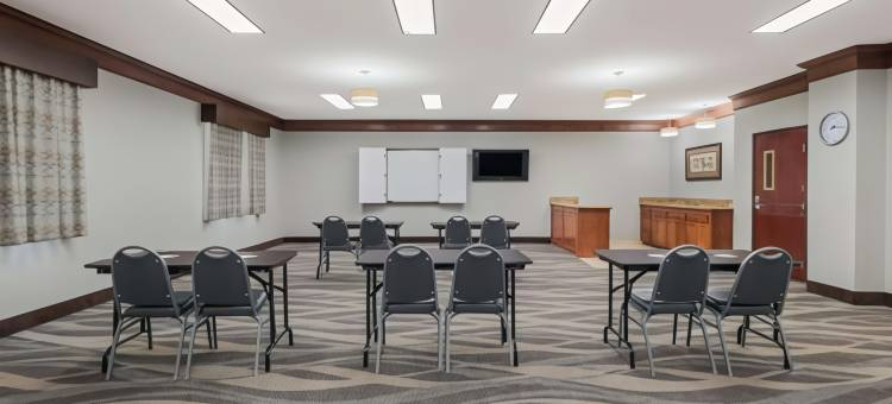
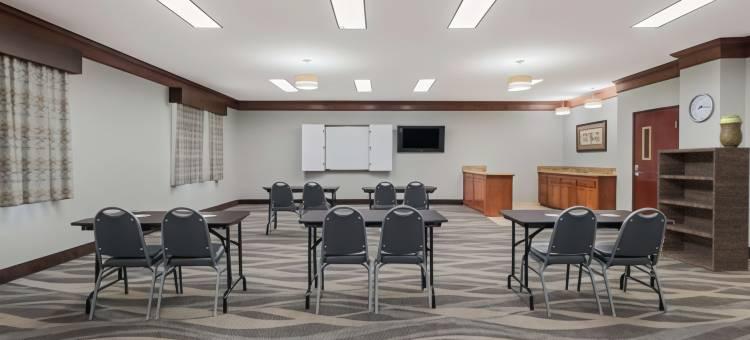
+ decorative urn (730, 131)
+ bookshelf (699, 205)
